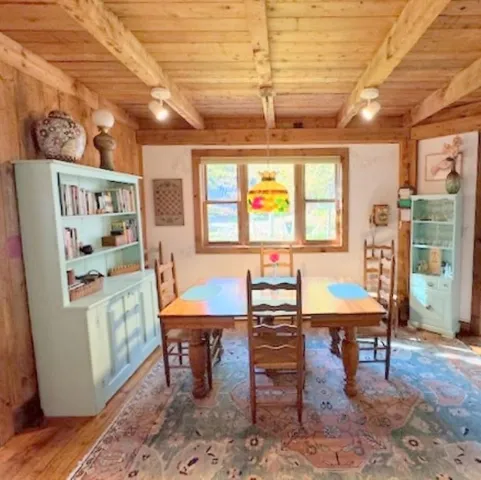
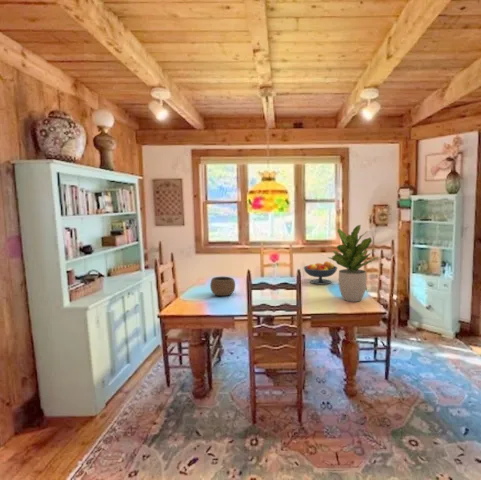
+ bowl (223, 286)
+ potted plant (350, 262)
+ fruit bowl (320, 272)
